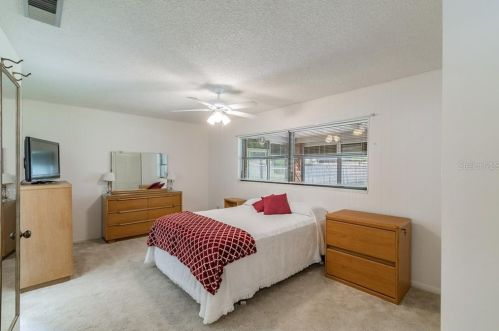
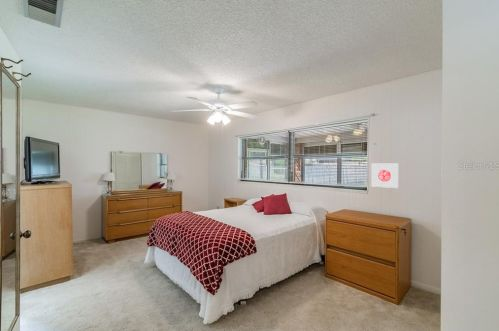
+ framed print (384, 175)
